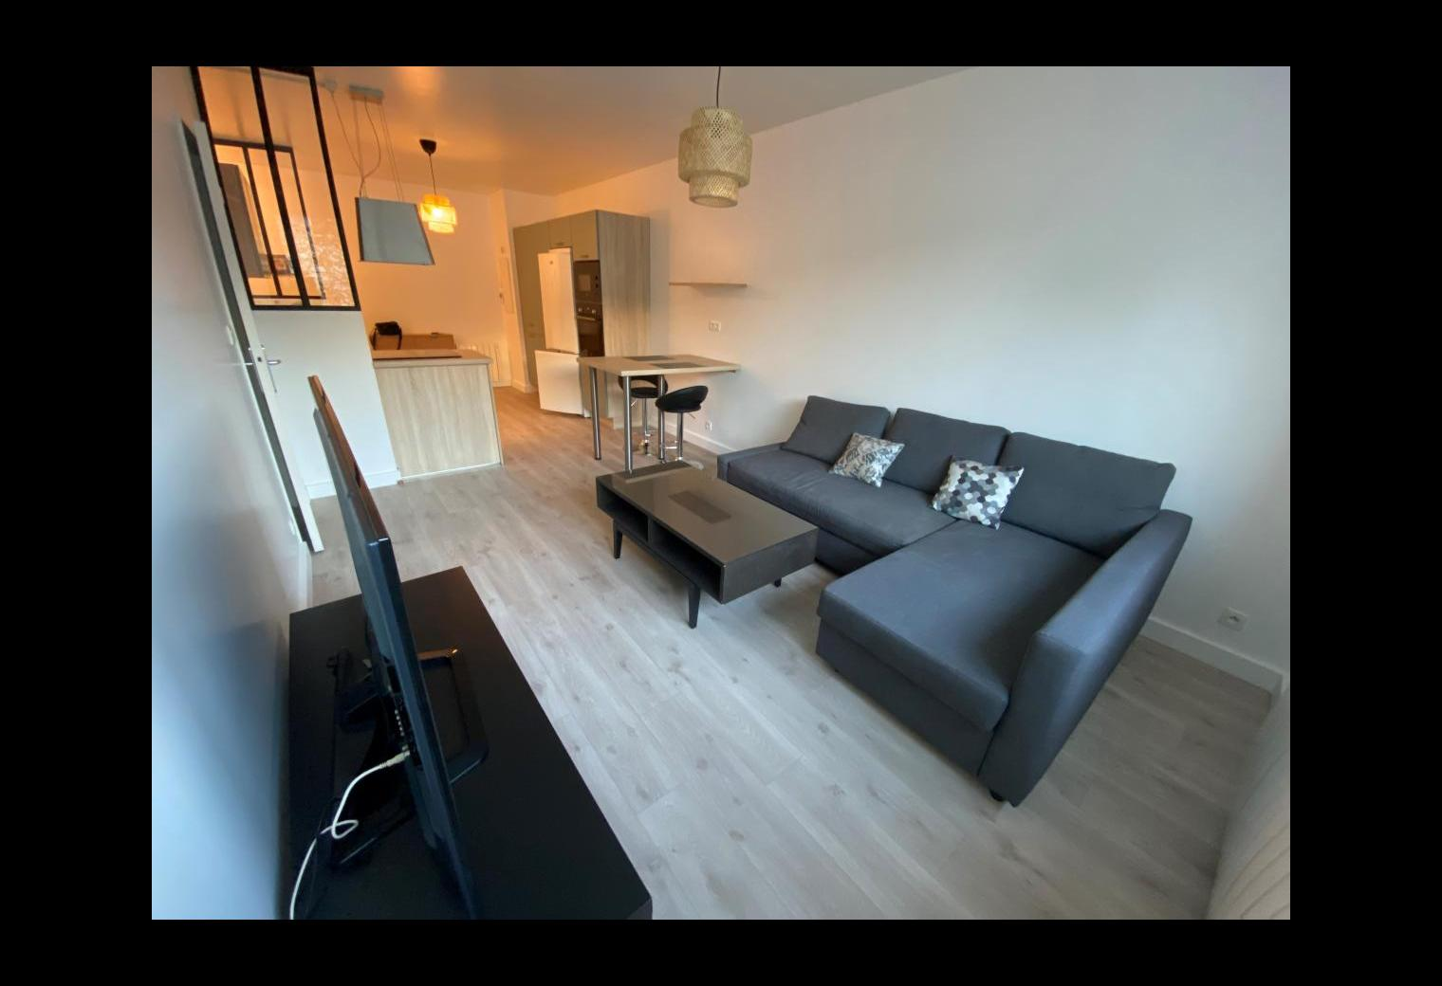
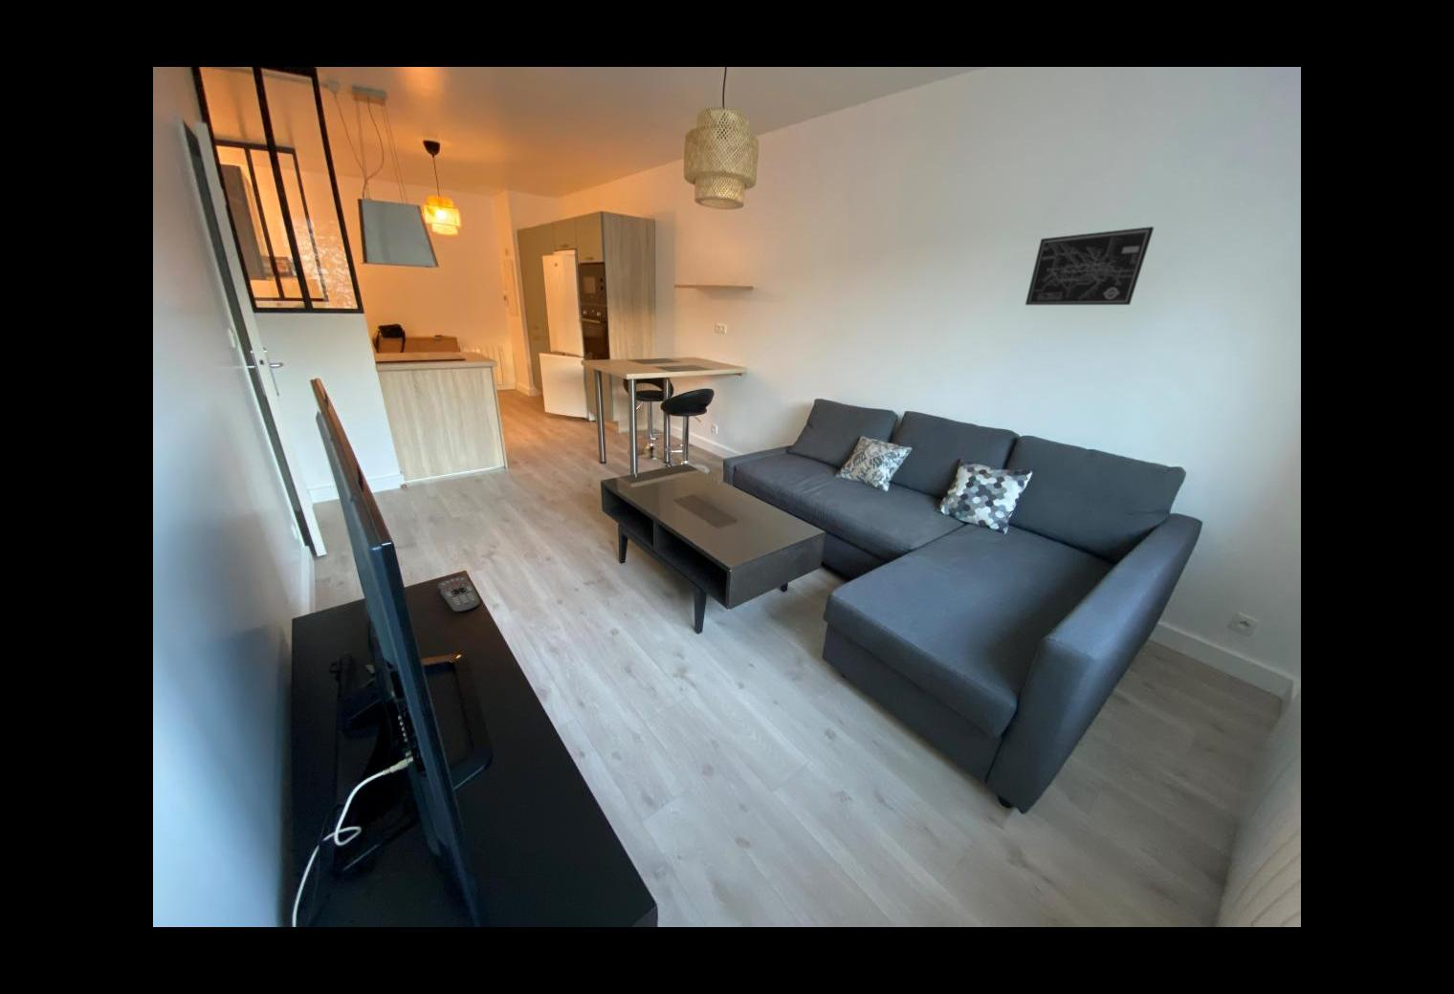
+ remote control (460, 593)
+ wall art (1083, 269)
